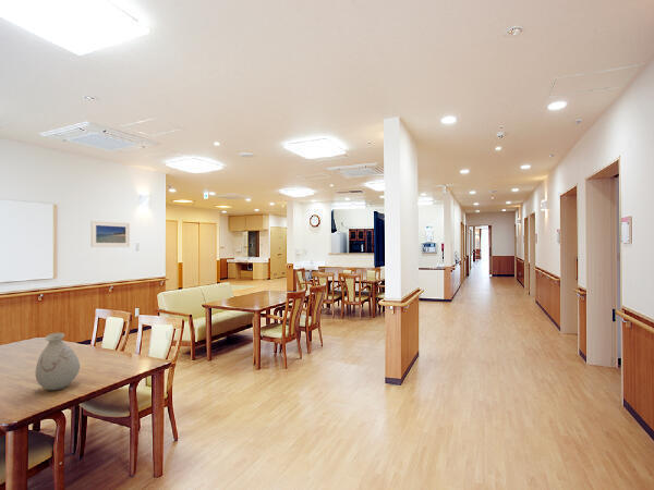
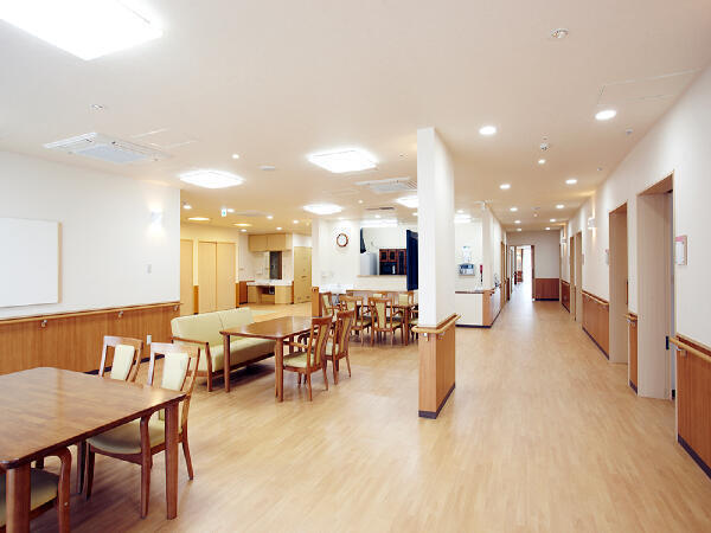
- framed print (111, 234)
- vase (58, 359)
